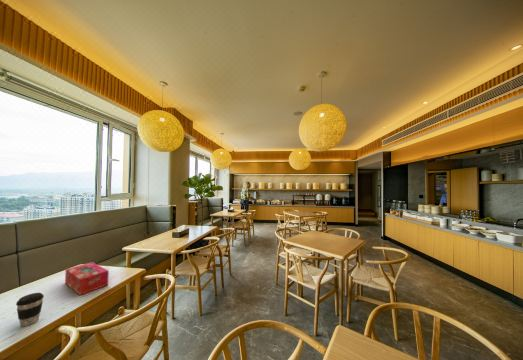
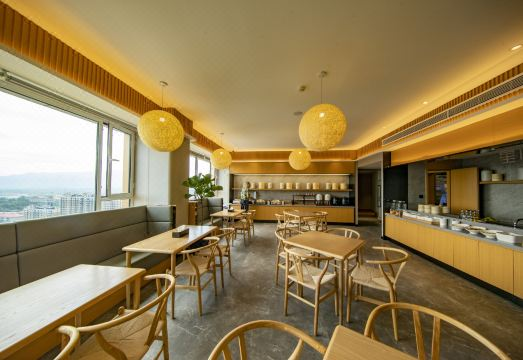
- tissue box (86, 276)
- coffee cup (30, 309)
